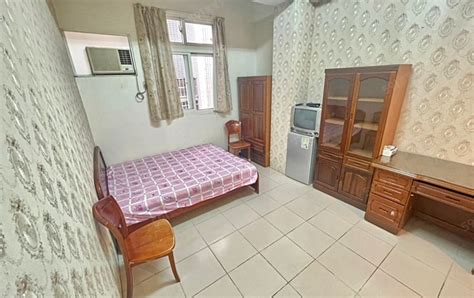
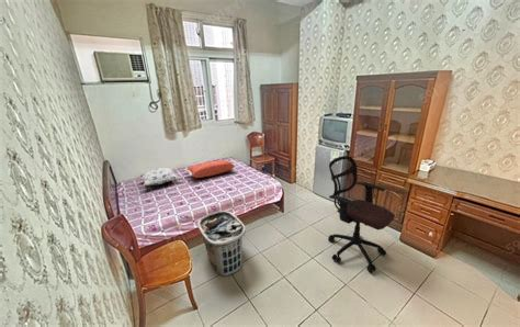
+ pillow (210, 168)
+ clothes hamper (222, 239)
+ decorative pillow (159, 176)
+ office chair (357, 208)
